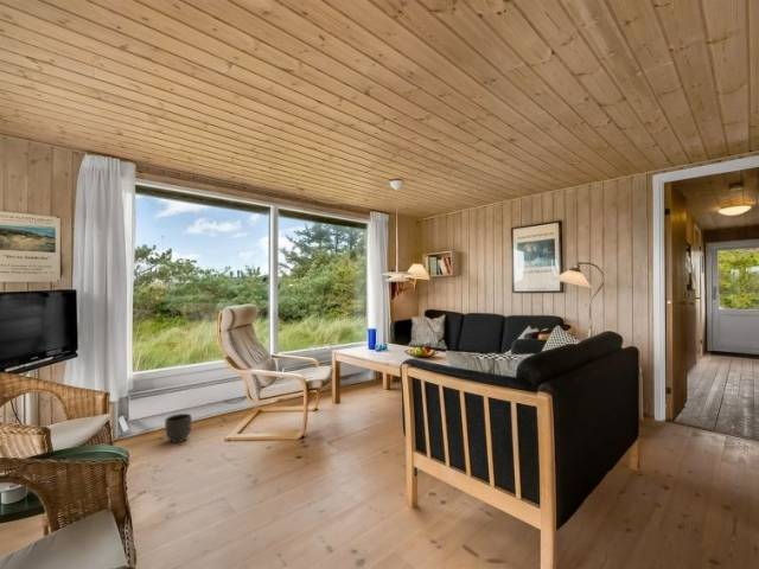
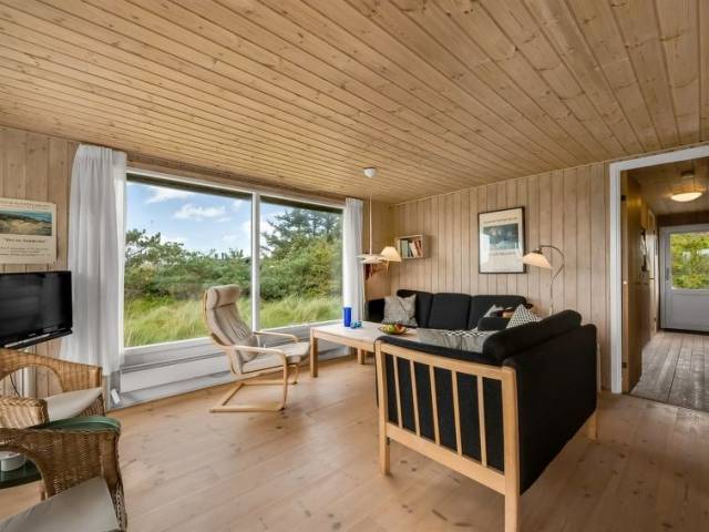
- planter (178, 428)
